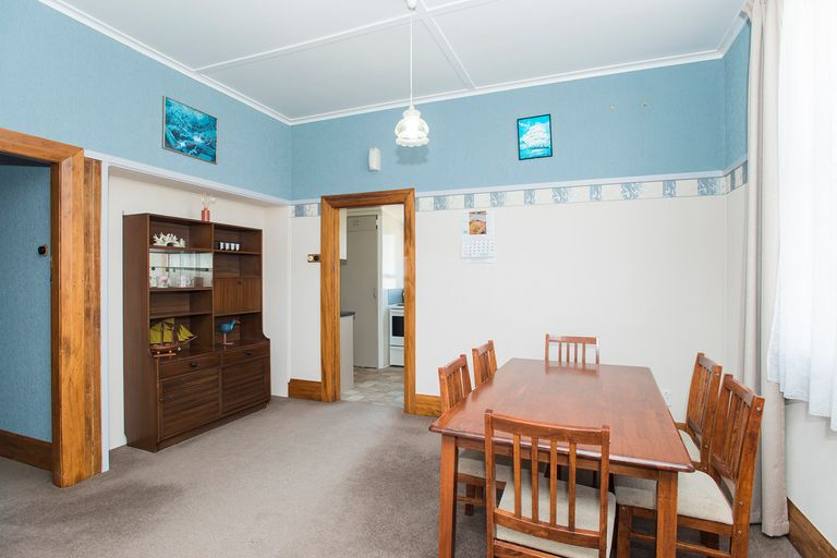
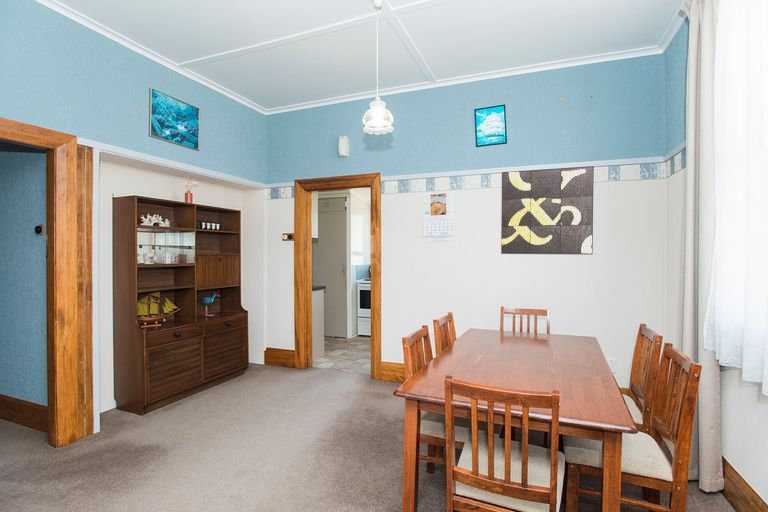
+ wall art (545, 212)
